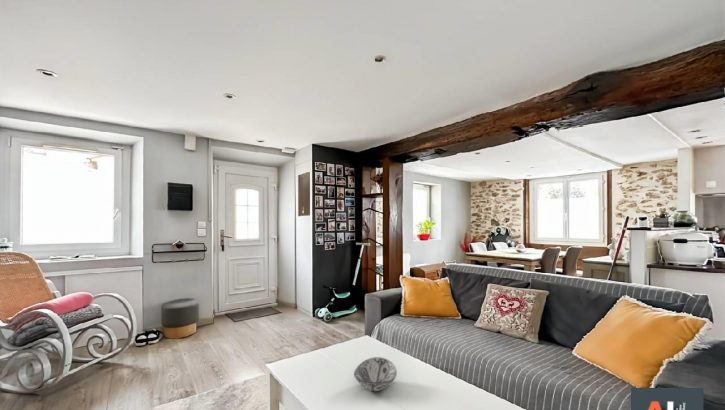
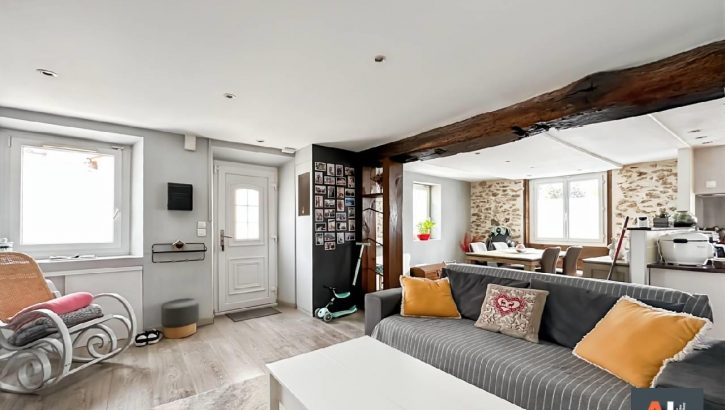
- decorative bowl (375, 377)
